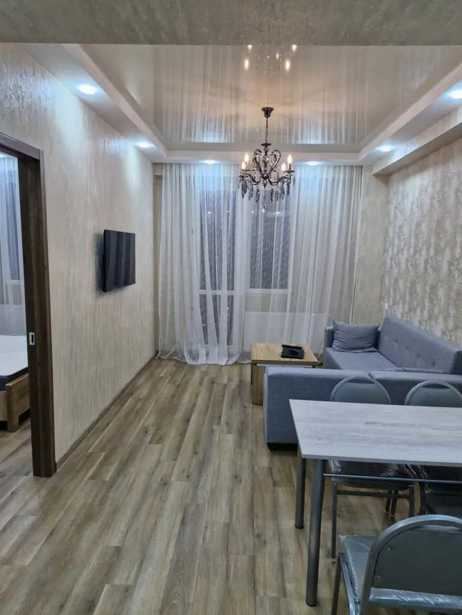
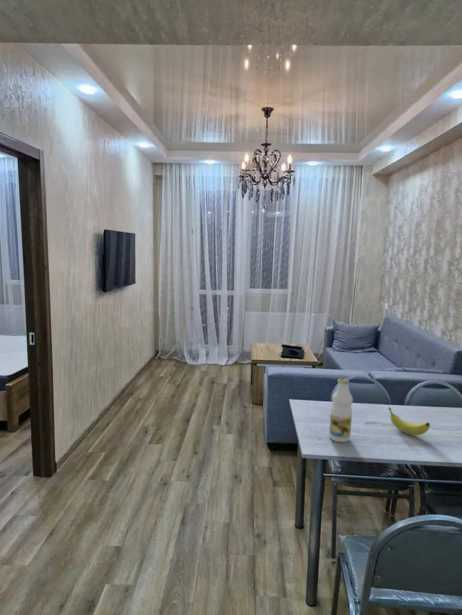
+ bottle (341, 409)
+ fruit (408, 423)
